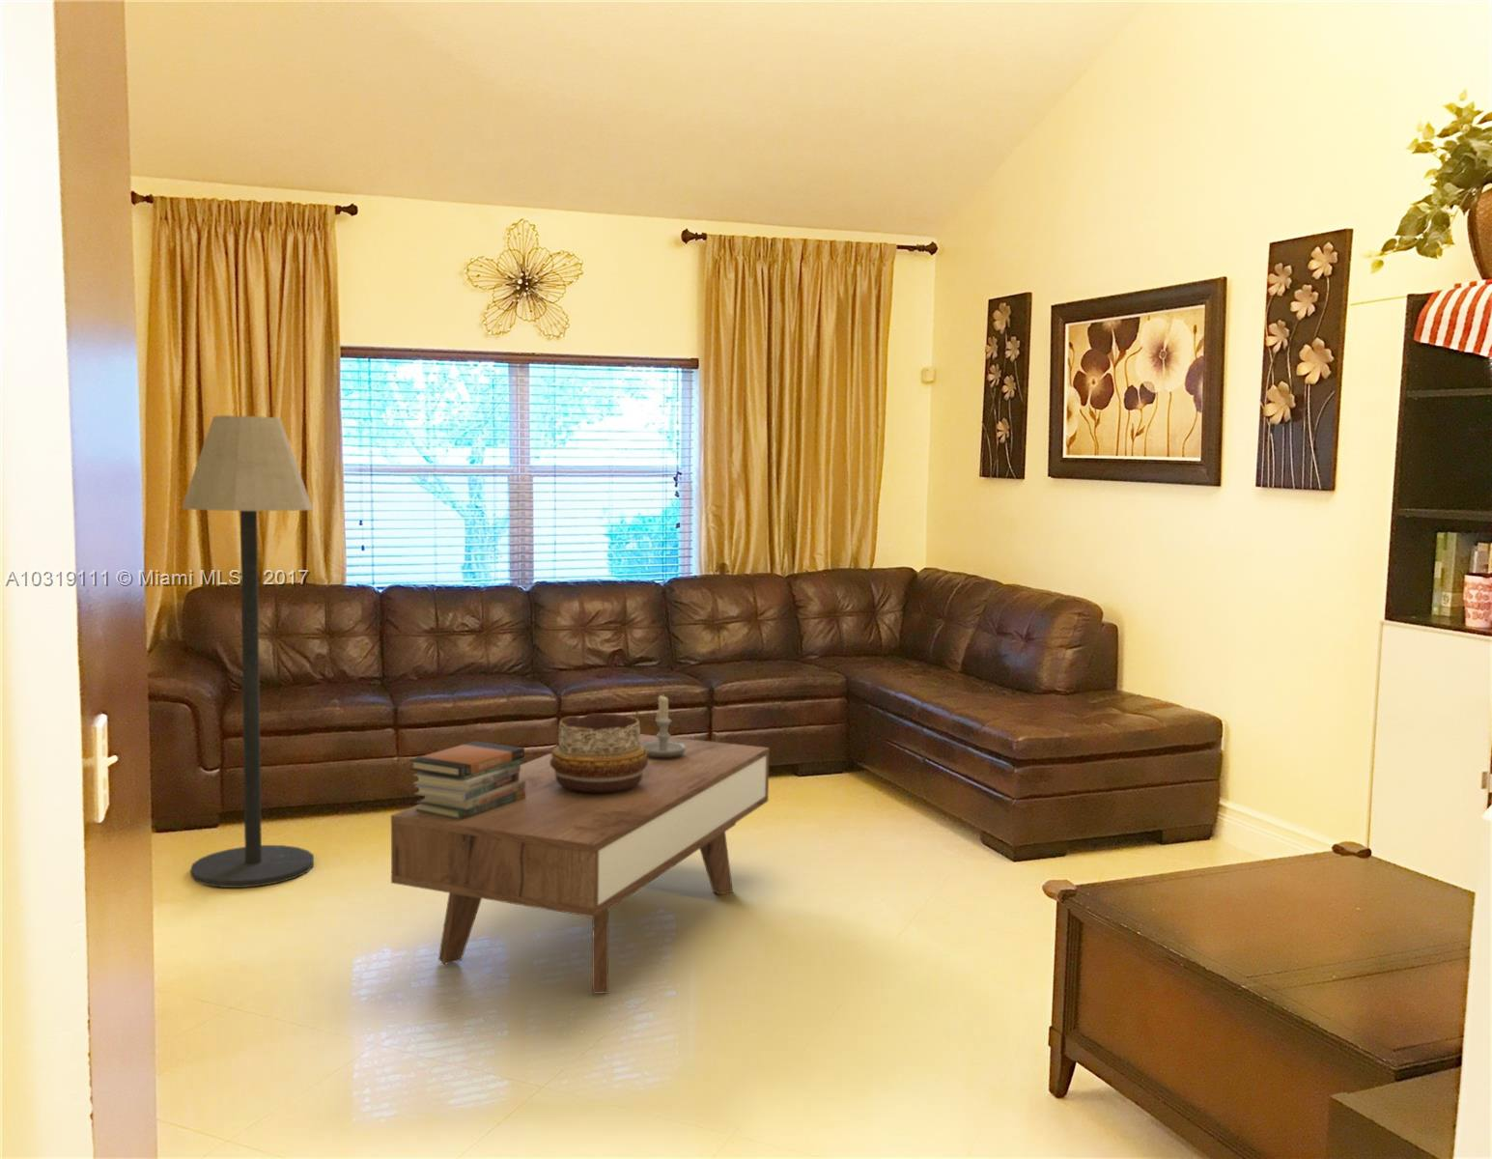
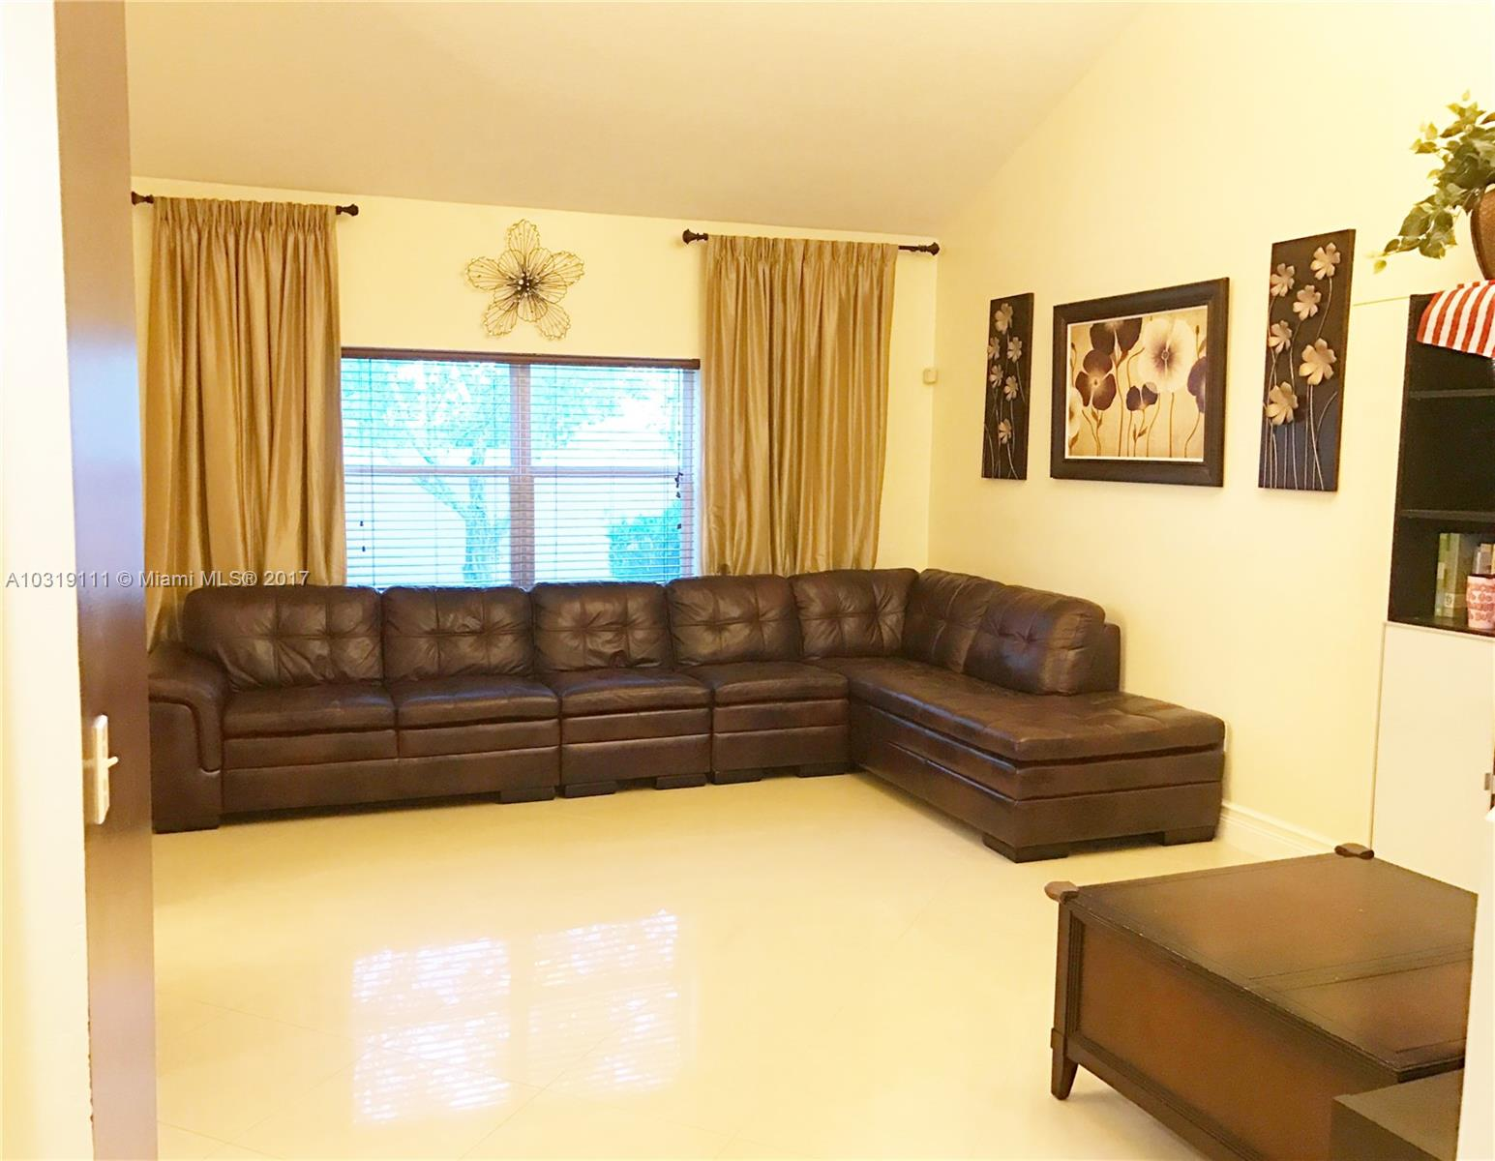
- book stack (469, 779)
- coffee table (597, 850)
- candle (664, 723)
- floor lamp (251, 647)
- decorative bowl (598, 752)
